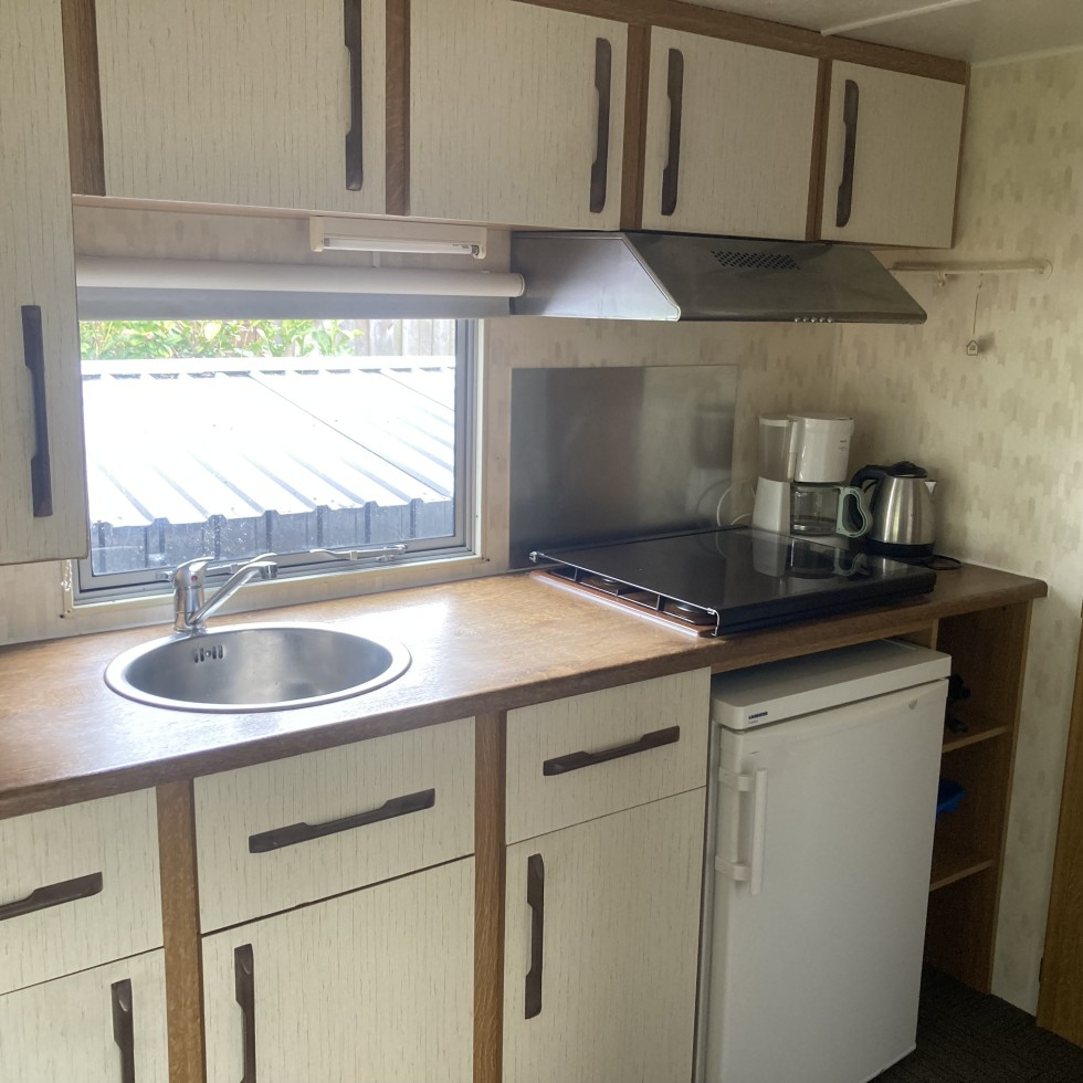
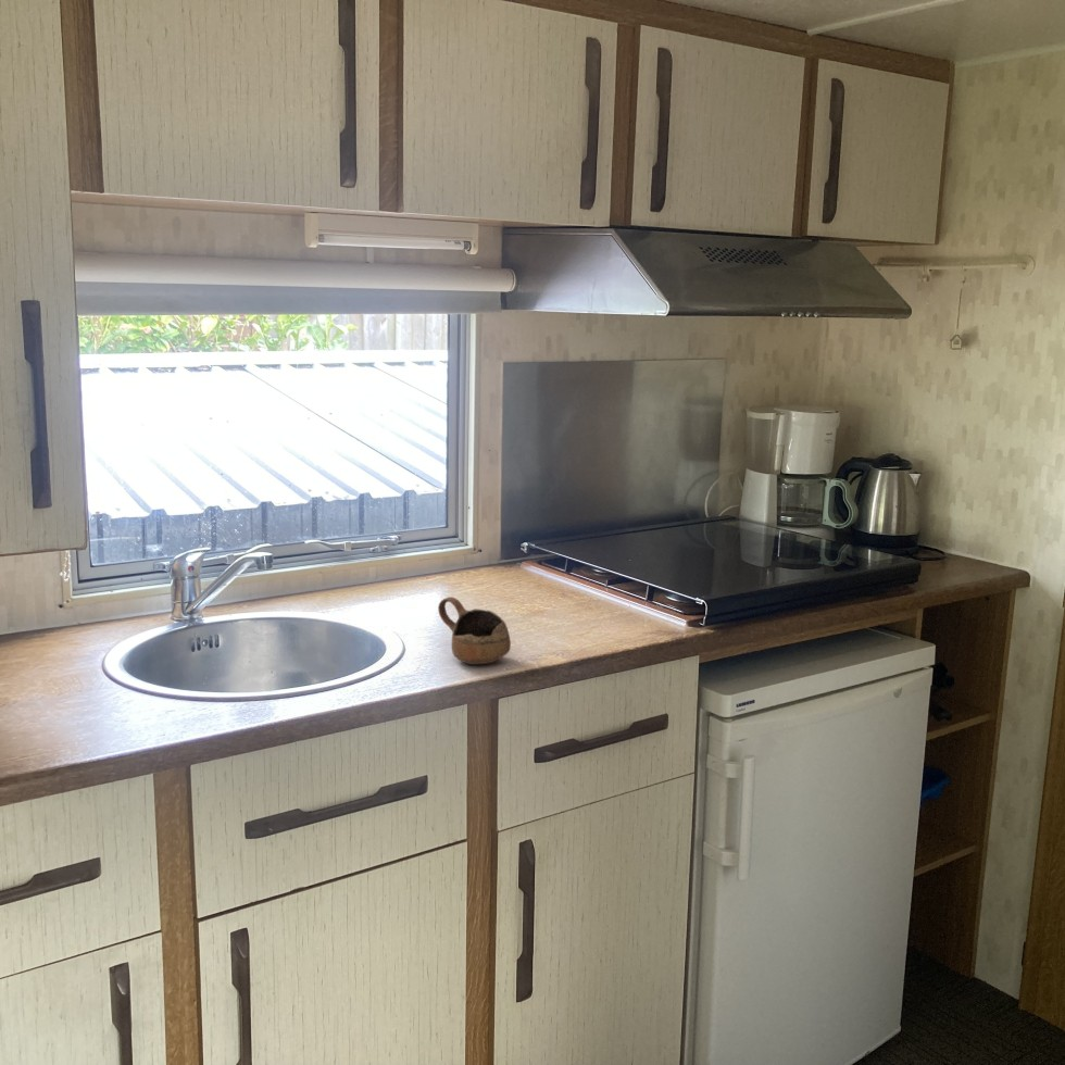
+ cup (476, 629)
